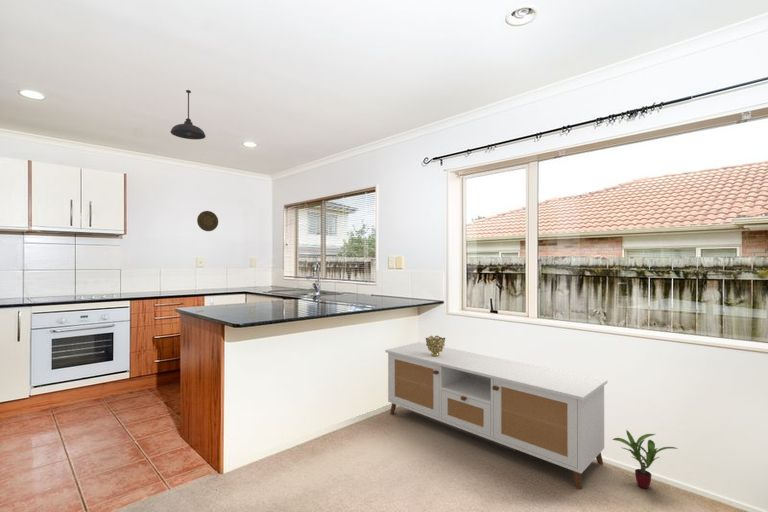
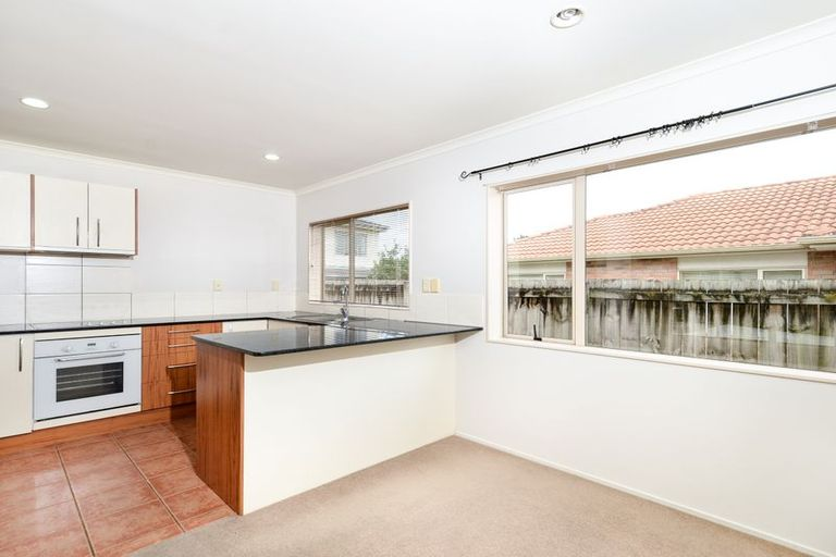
- decorative plate (208, 221)
- pendant light (188, 112)
- storage bench (480, 399)
- decorative bowl (435, 346)
- potted plant (643, 462)
